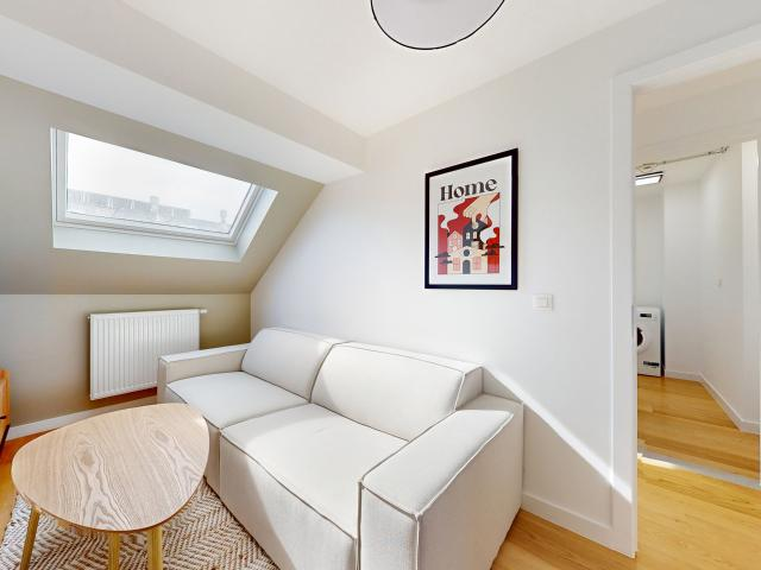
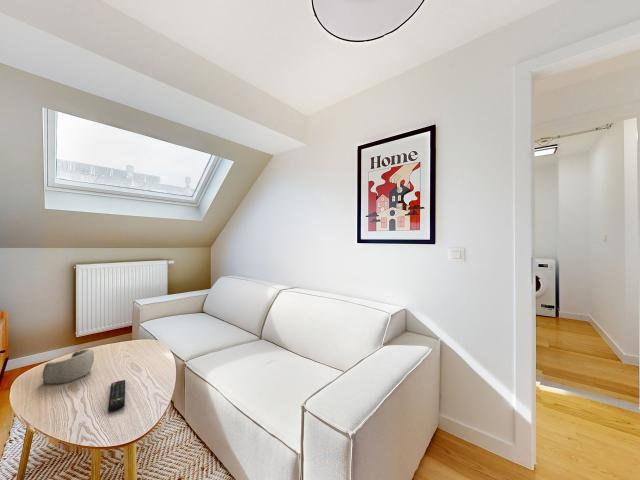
+ remote control (117, 394)
+ decorative bowl (71, 364)
